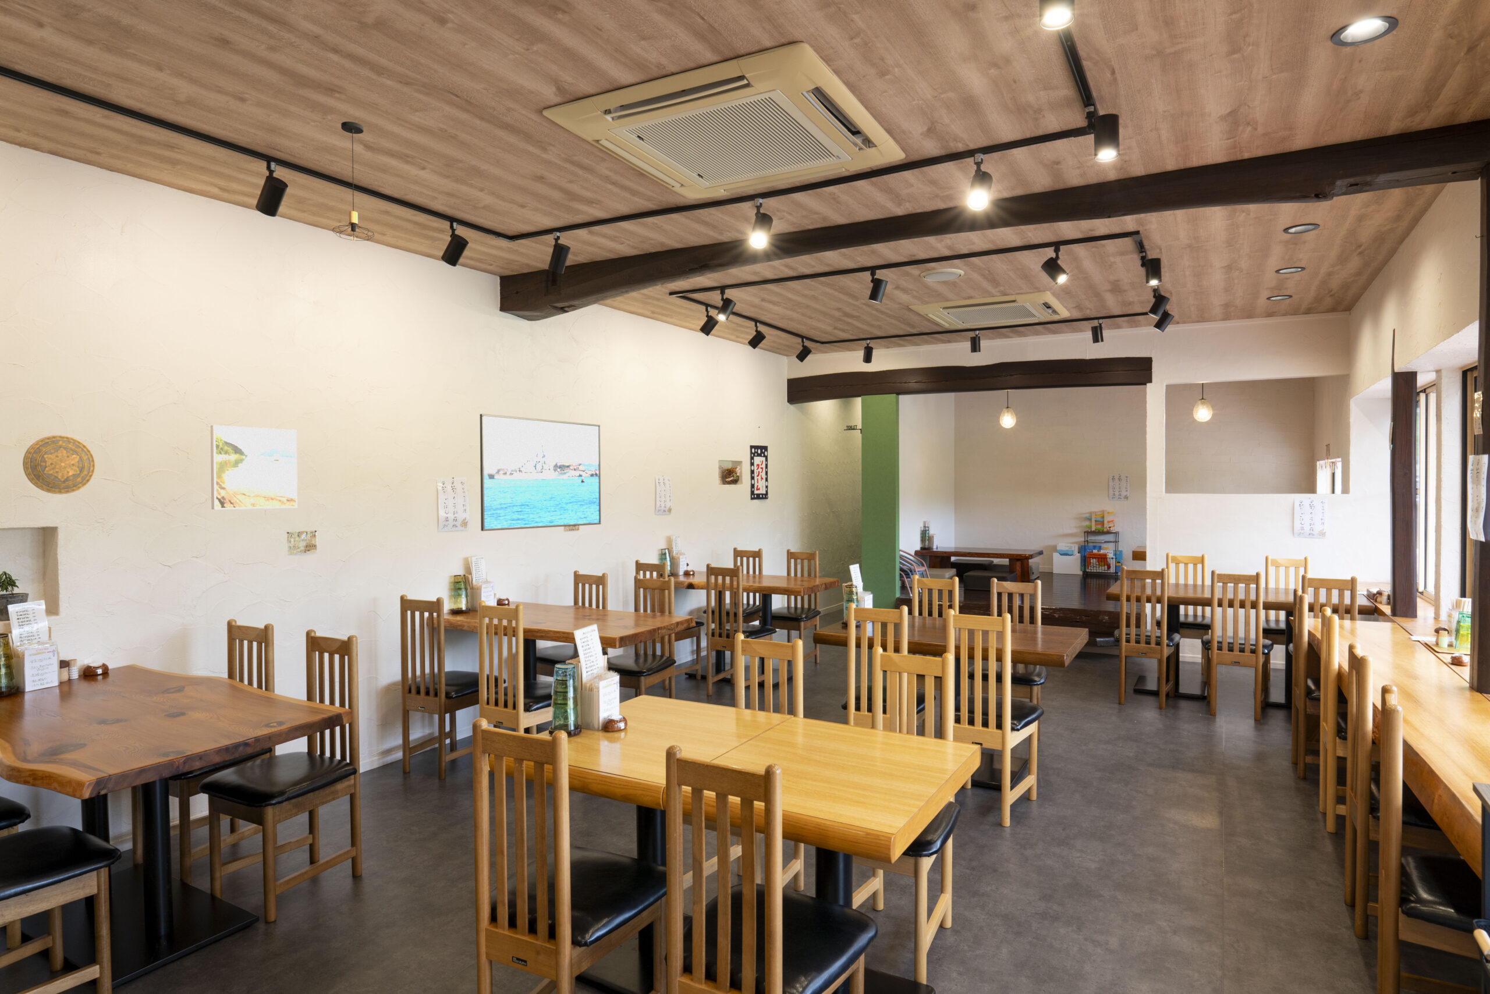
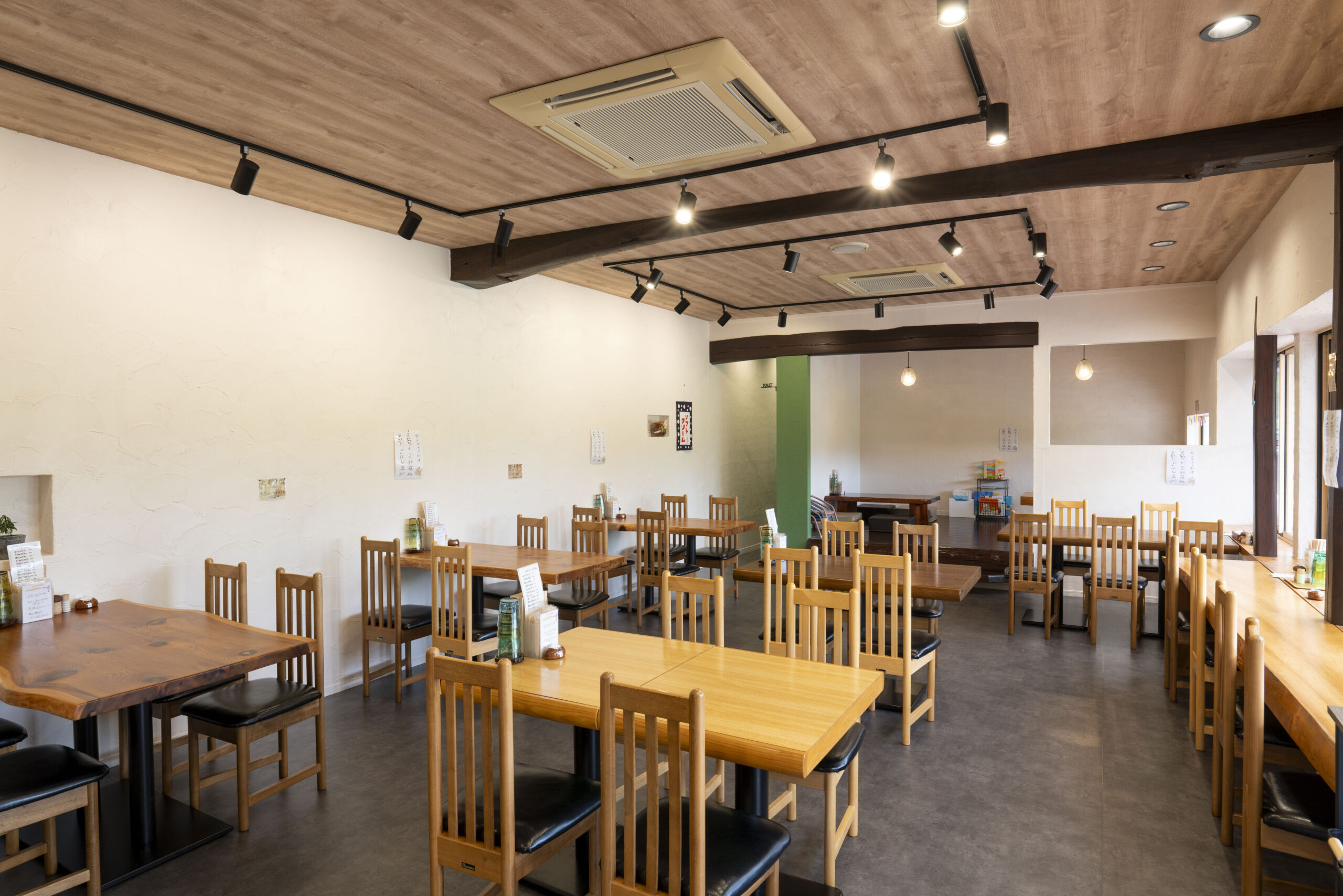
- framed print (545, 473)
- decorative plate (61, 465)
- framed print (255, 468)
- pendant light (353, 185)
